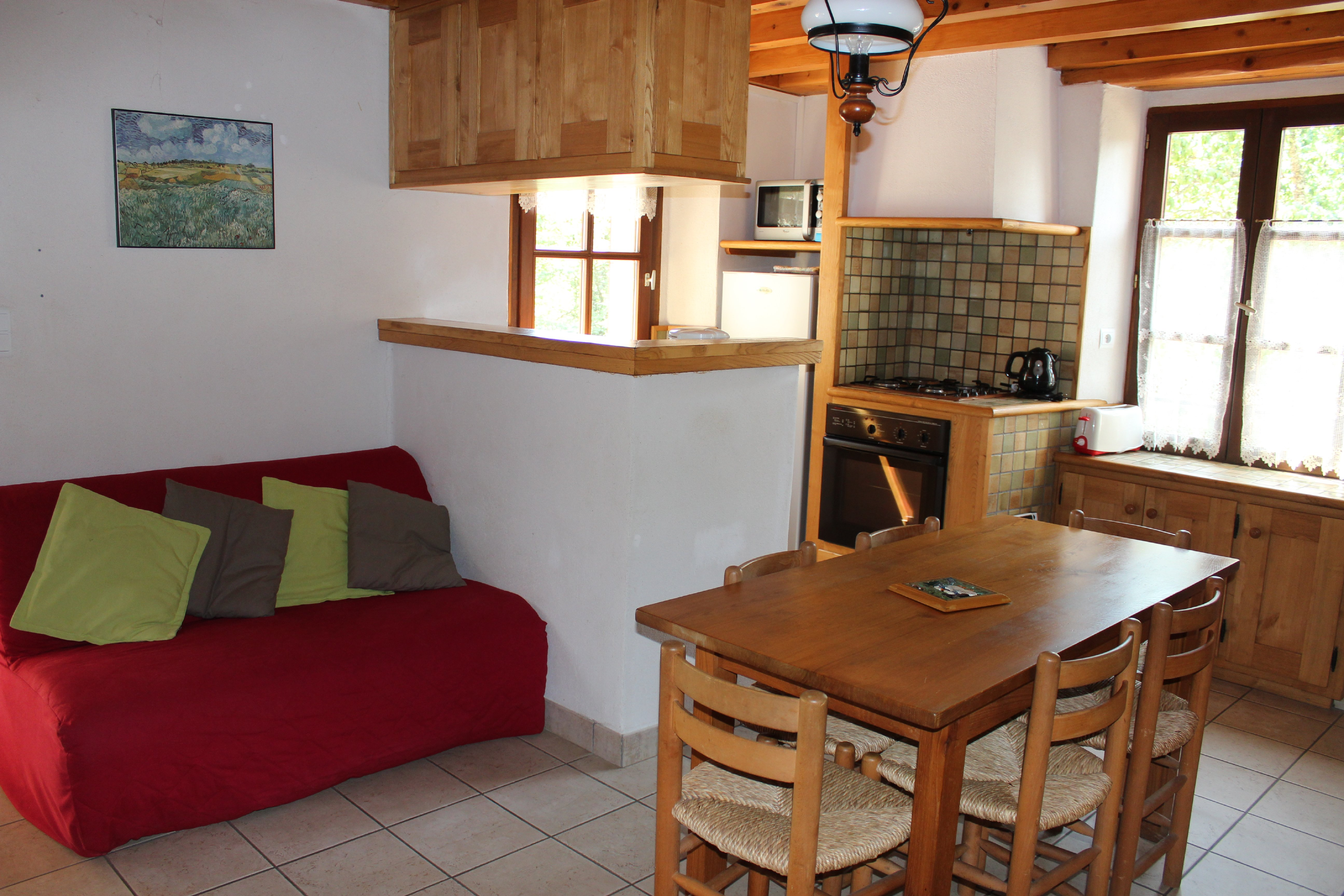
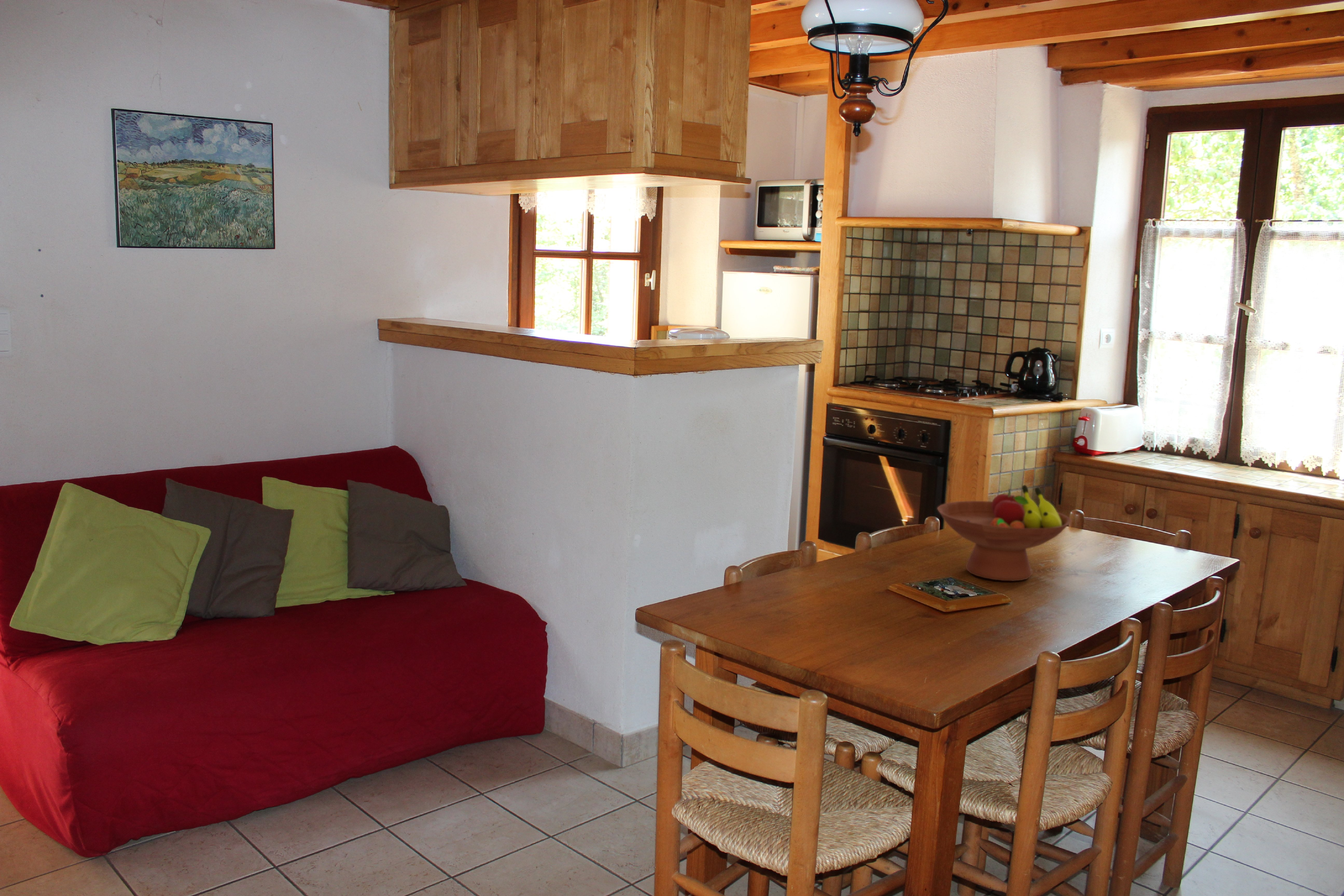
+ fruit bowl (1001, 532)
